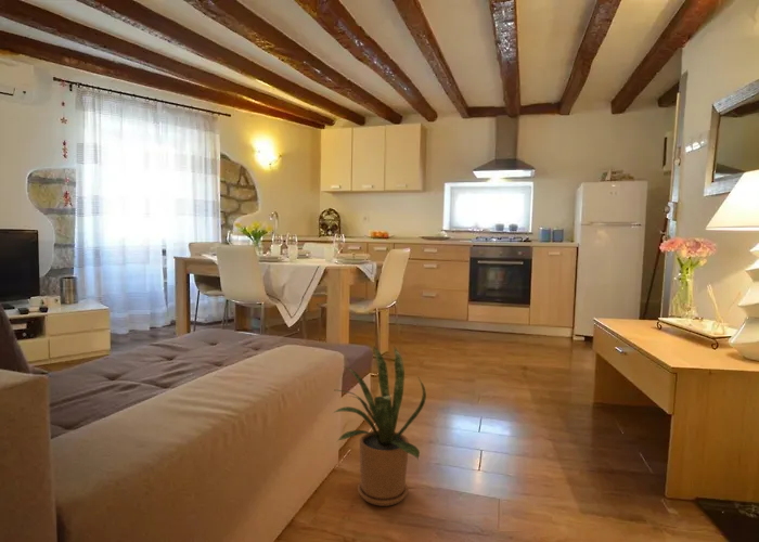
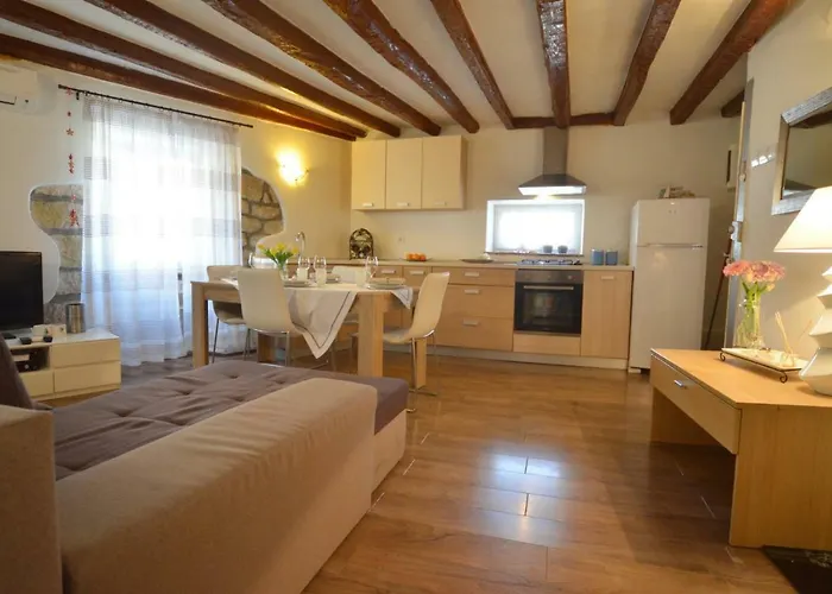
- house plant (376, 425)
